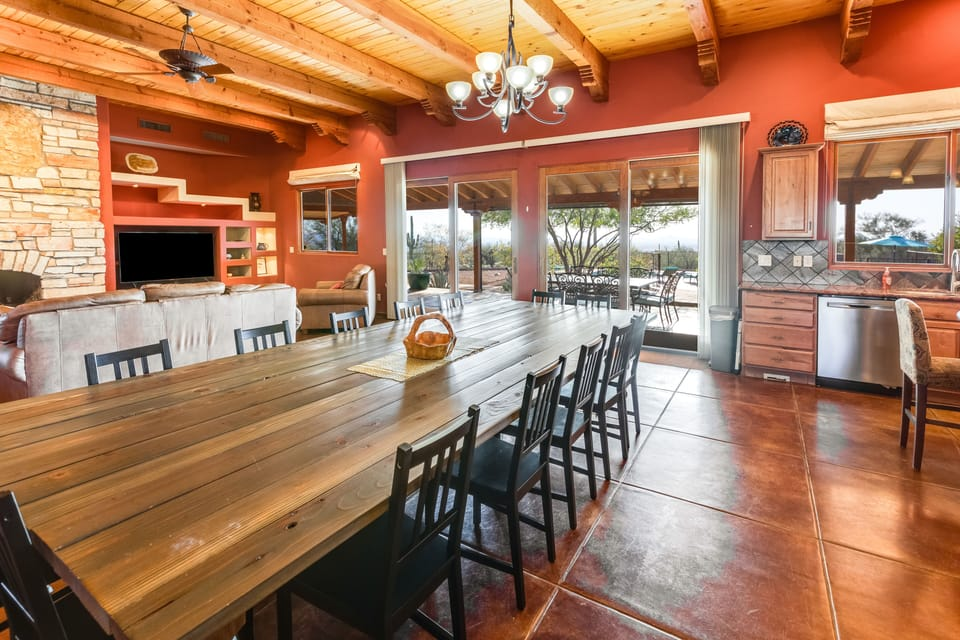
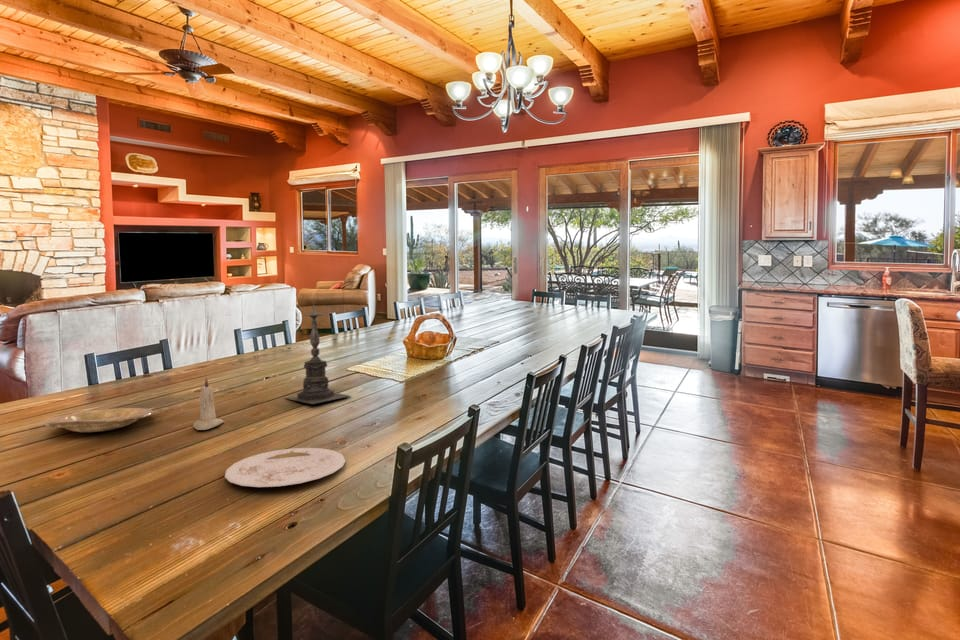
+ candle (206, 401)
+ candle holder (316, 348)
+ plate (104, 420)
+ plate (287, 466)
